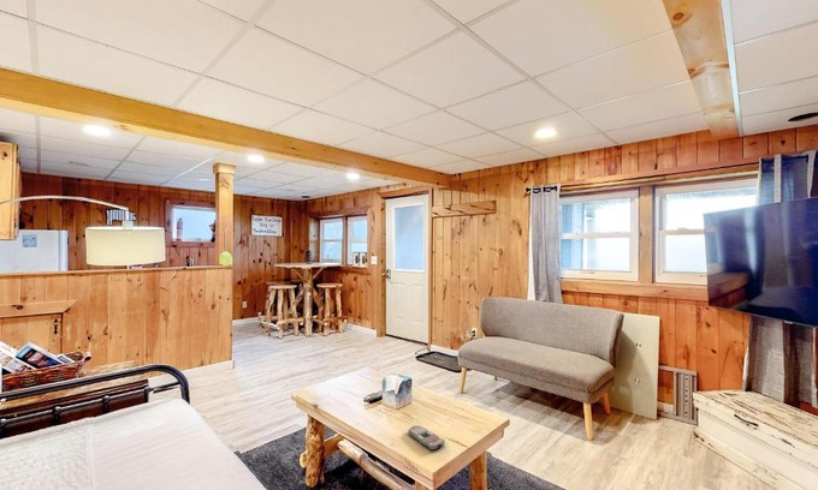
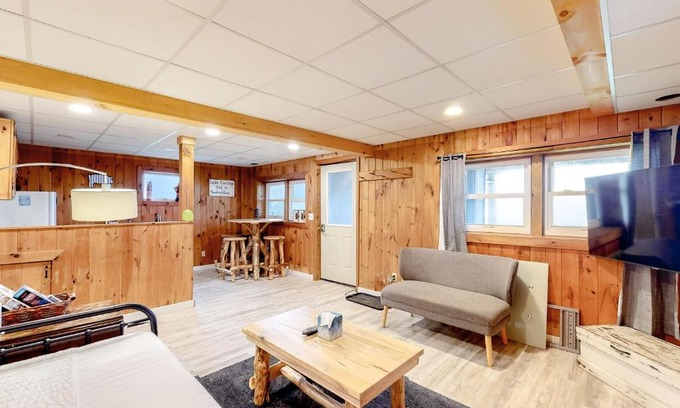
- remote control (425, 436)
